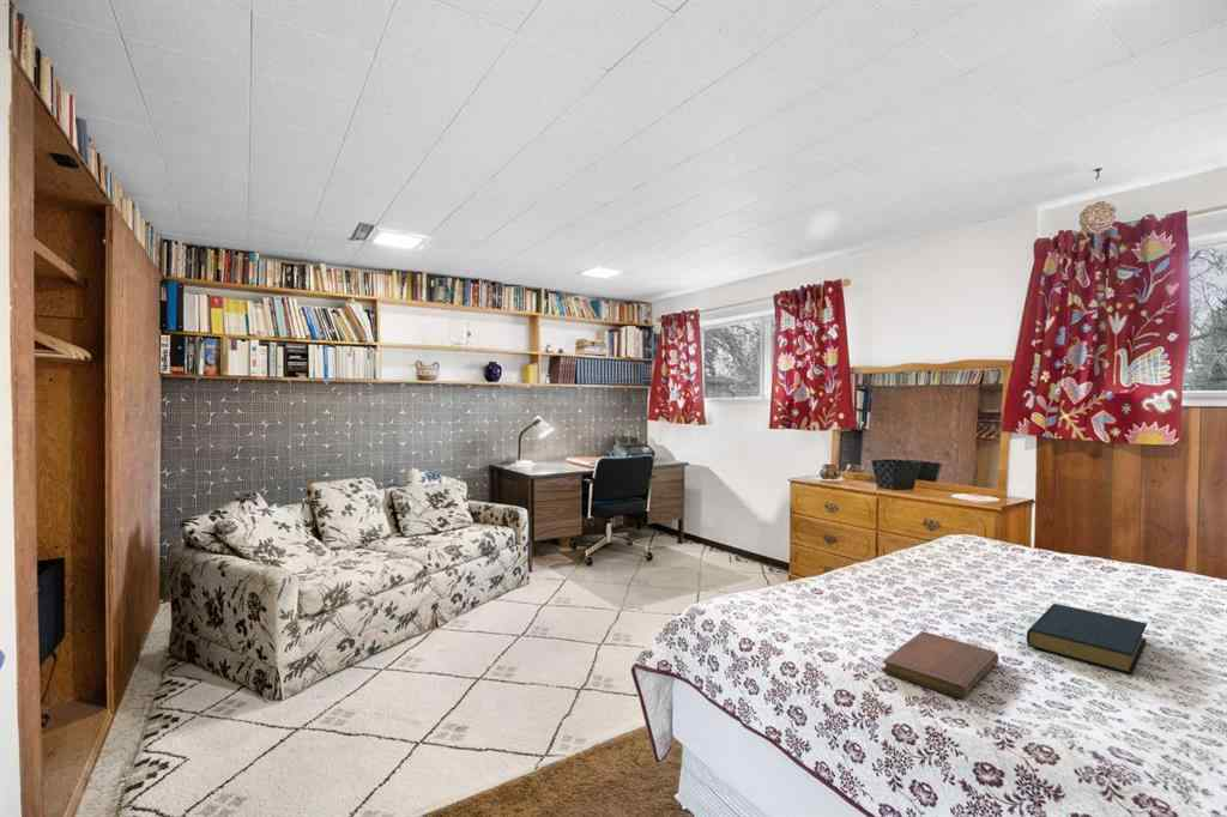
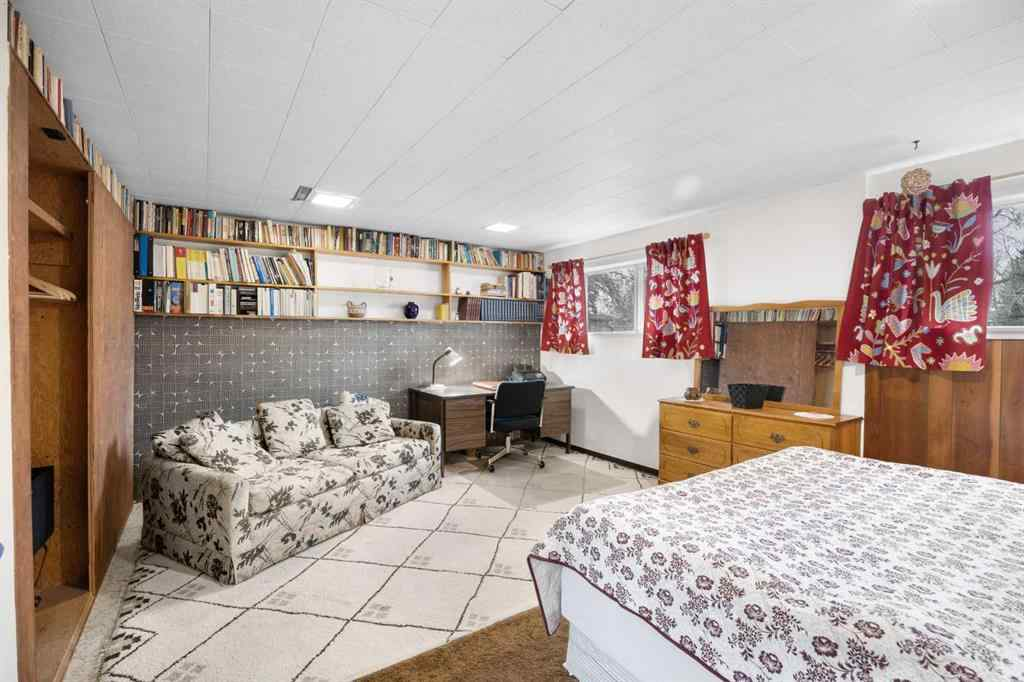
- notebook (941, 661)
- hardback book (1087, 634)
